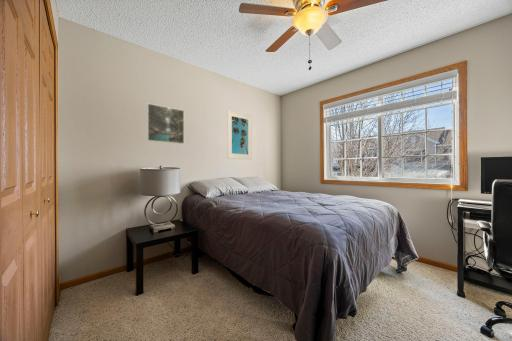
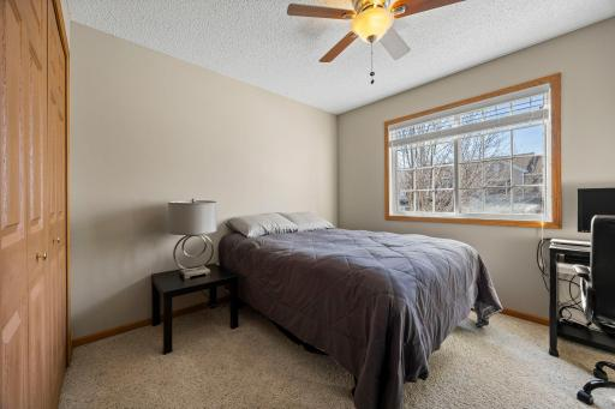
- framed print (240, 136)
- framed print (166, 124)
